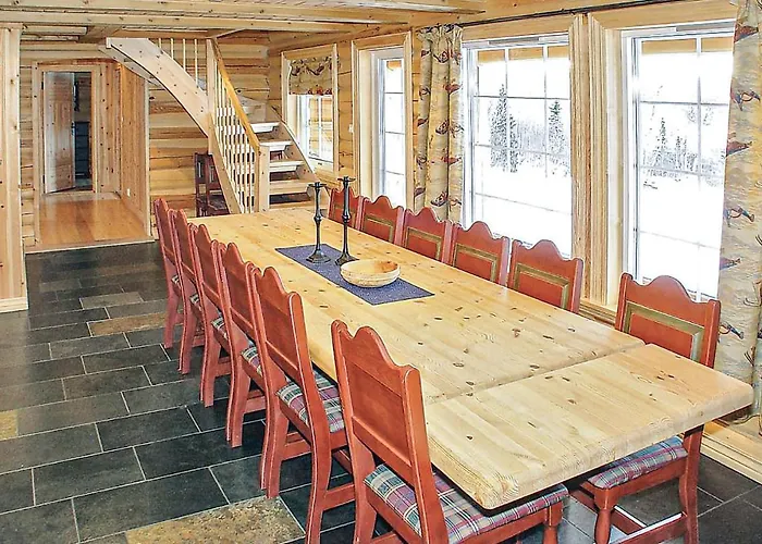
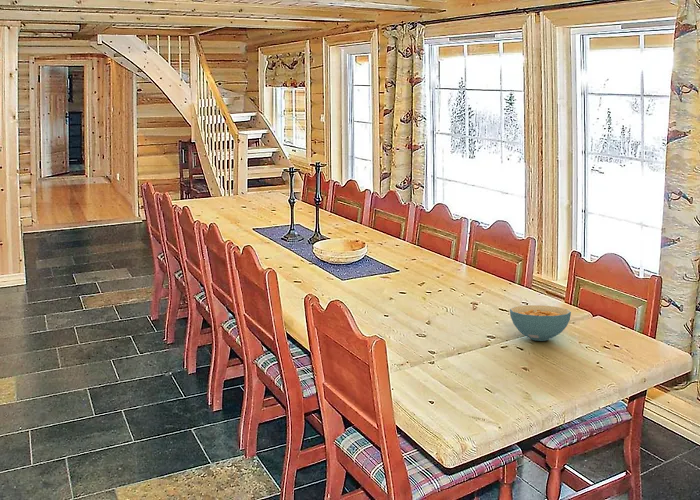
+ cereal bowl (539, 324)
